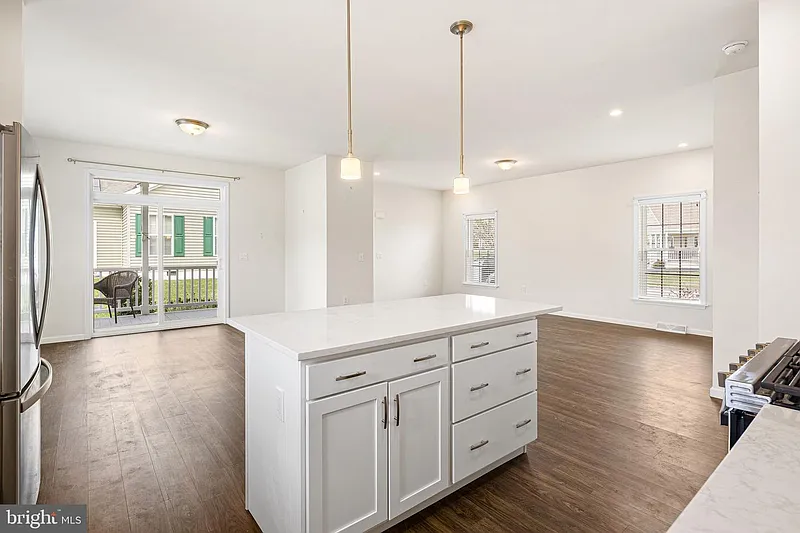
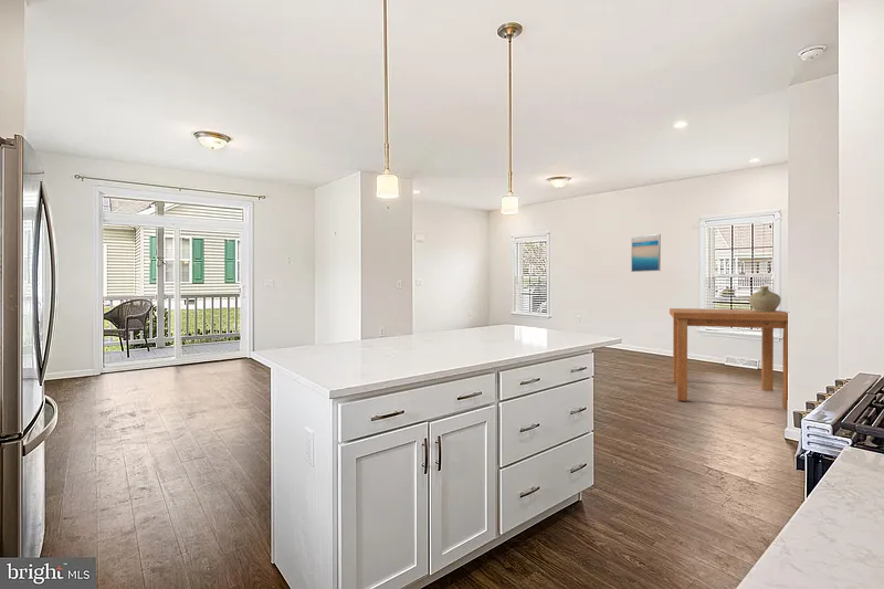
+ wall art (645, 253)
+ dining table (726, 326)
+ ceramic jug (764, 298)
